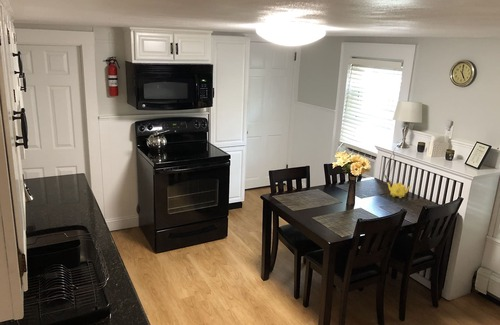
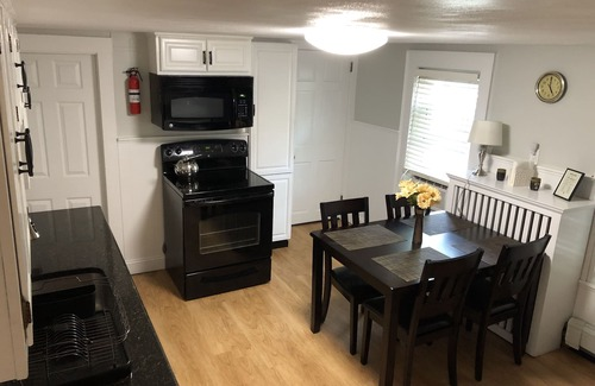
- teapot (398, 189)
